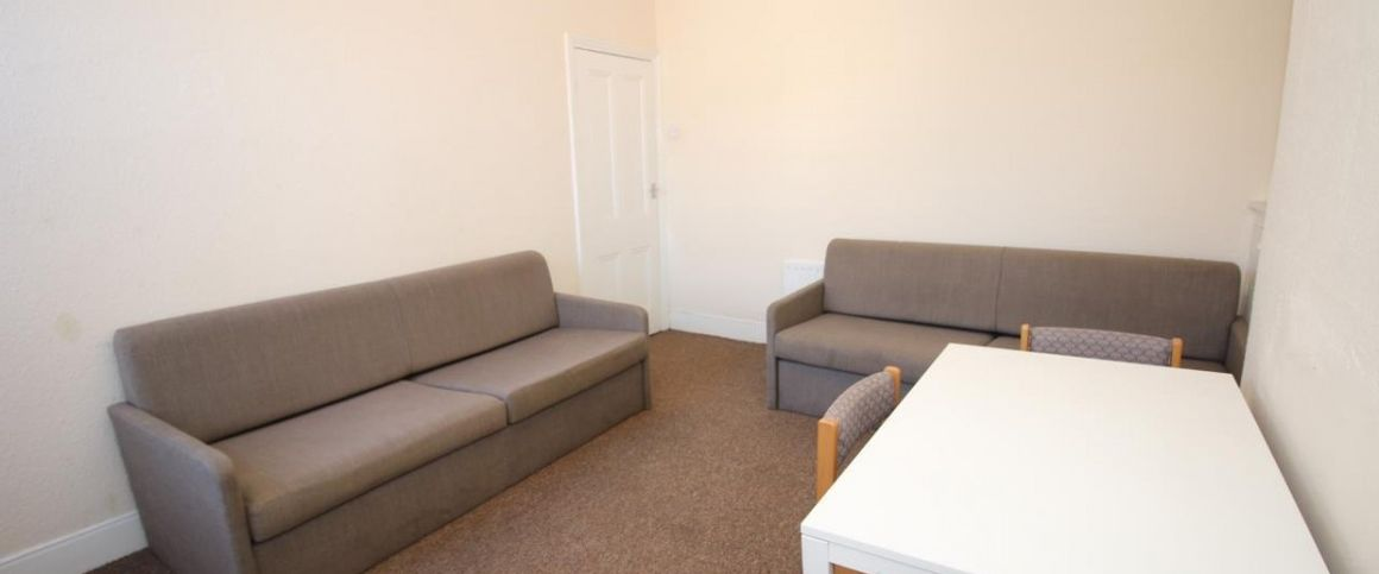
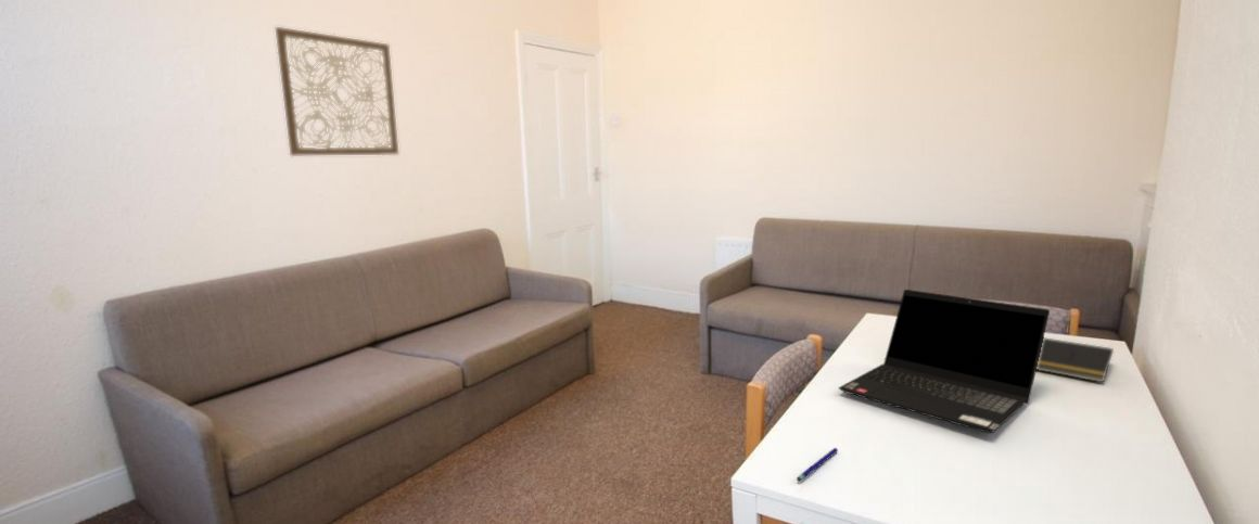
+ notepad (1053, 355)
+ laptop computer (941, 352)
+ pen (817, 463)
+ wall art (338, 95)
